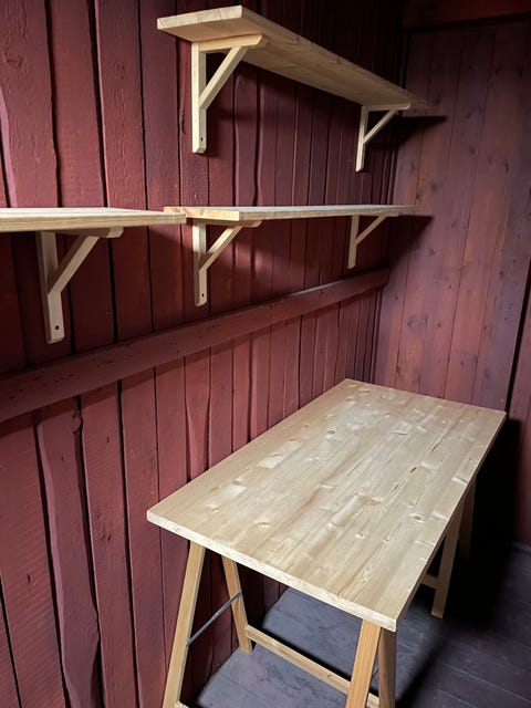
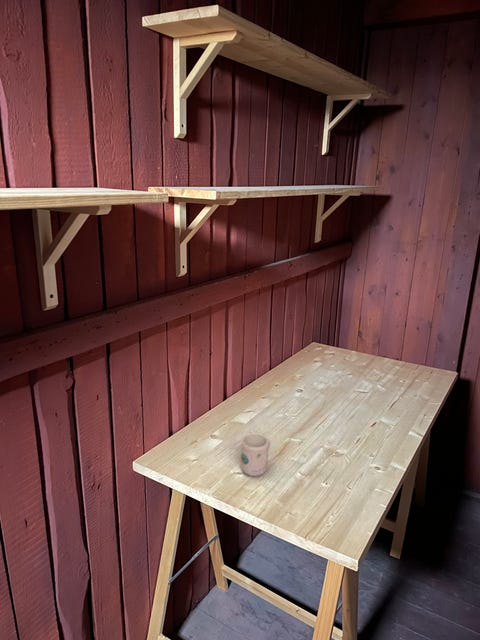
+ mug (257, 449)
